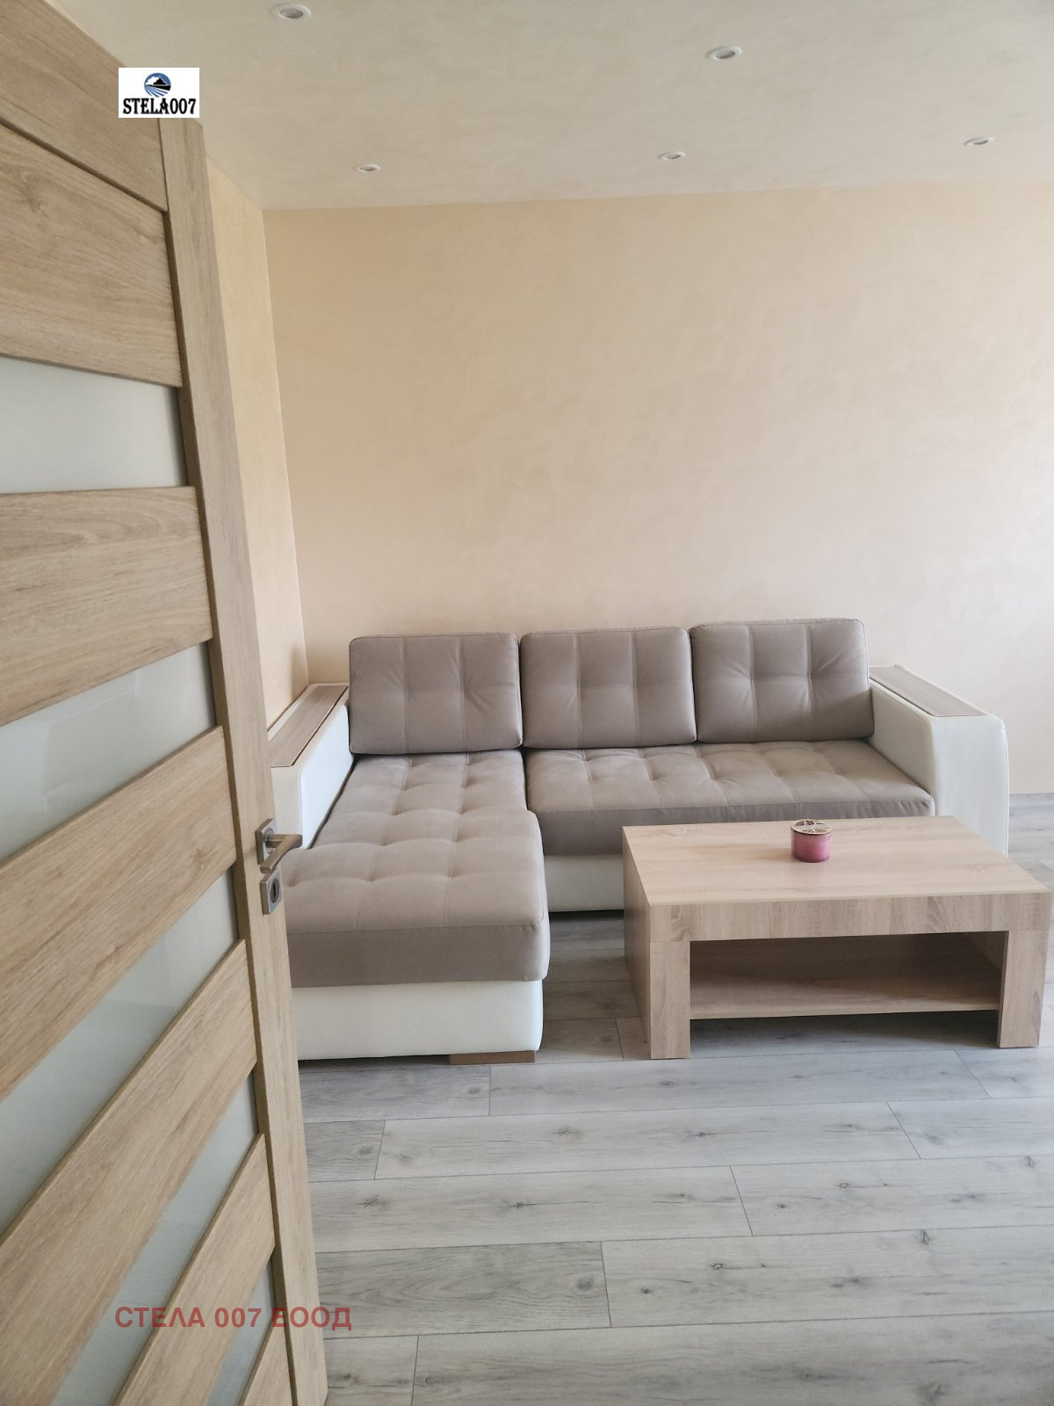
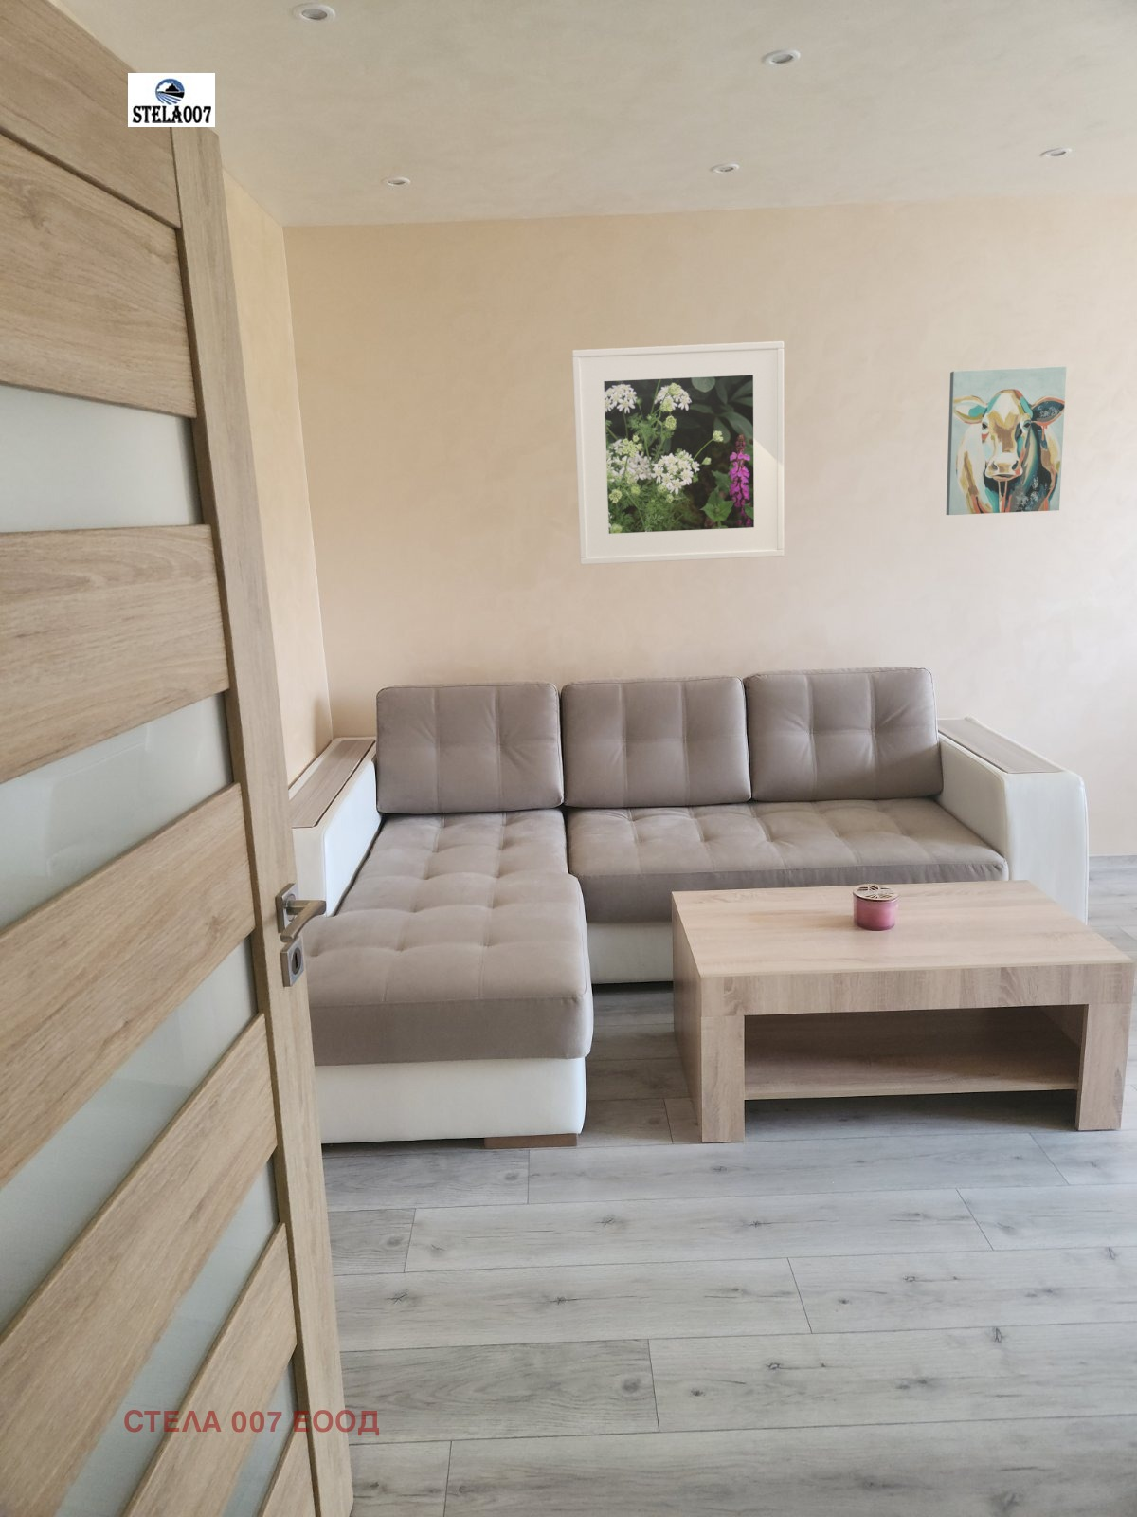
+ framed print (680, 455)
+ wall art (1006, 442)
